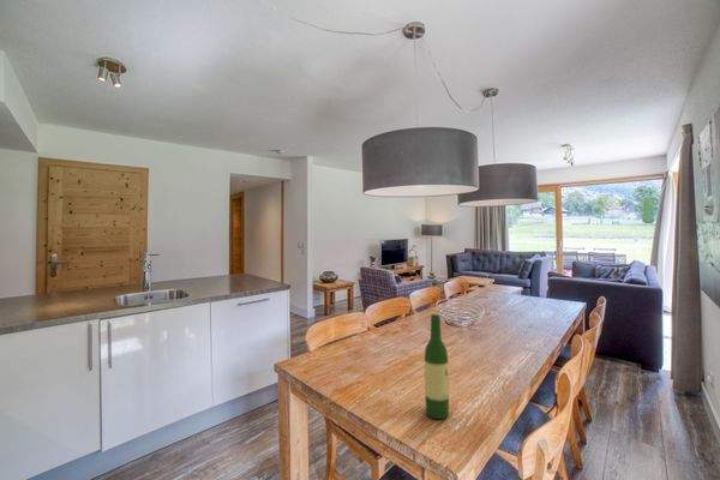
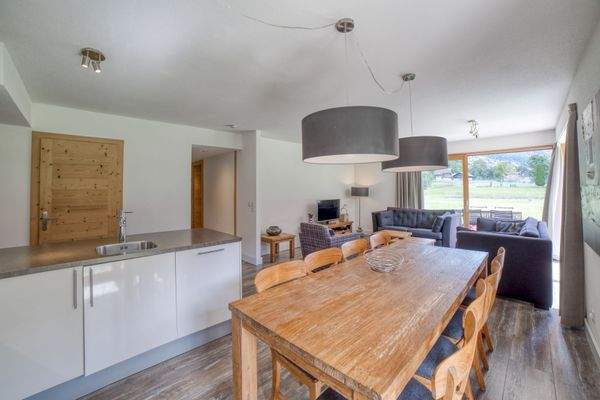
- wine bottle (436, 364)
